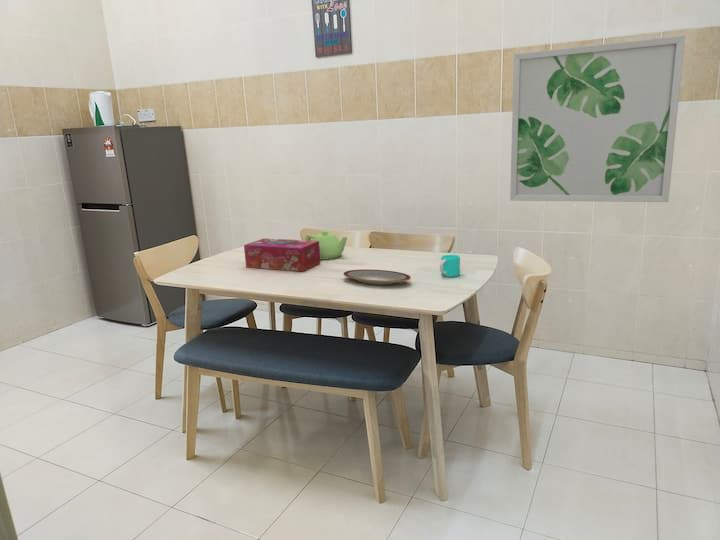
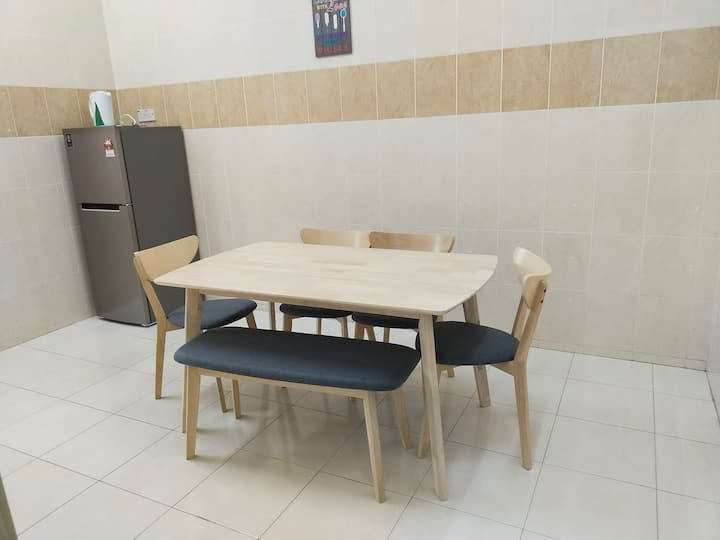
- teapot (325, 243)
- cup (448, 266)
- wall art (589, 126)
- tissue box (282, 254)
- plate (376, 278)
